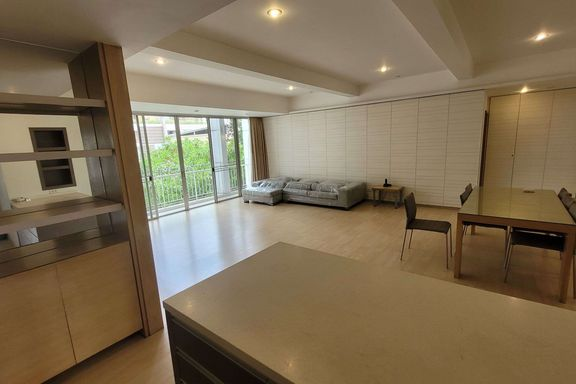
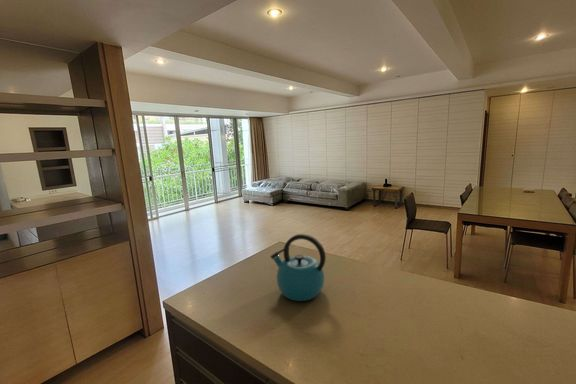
+ kettle (297, 263)
